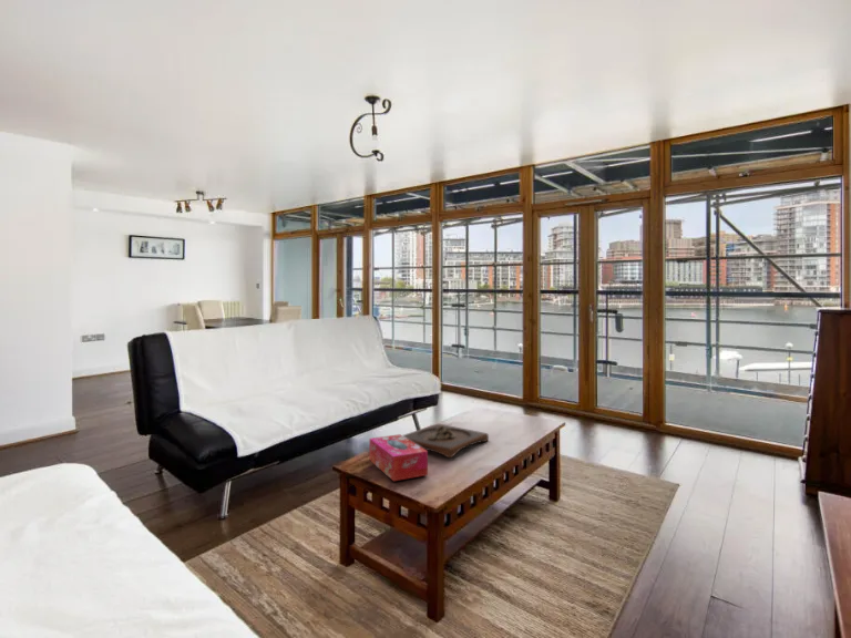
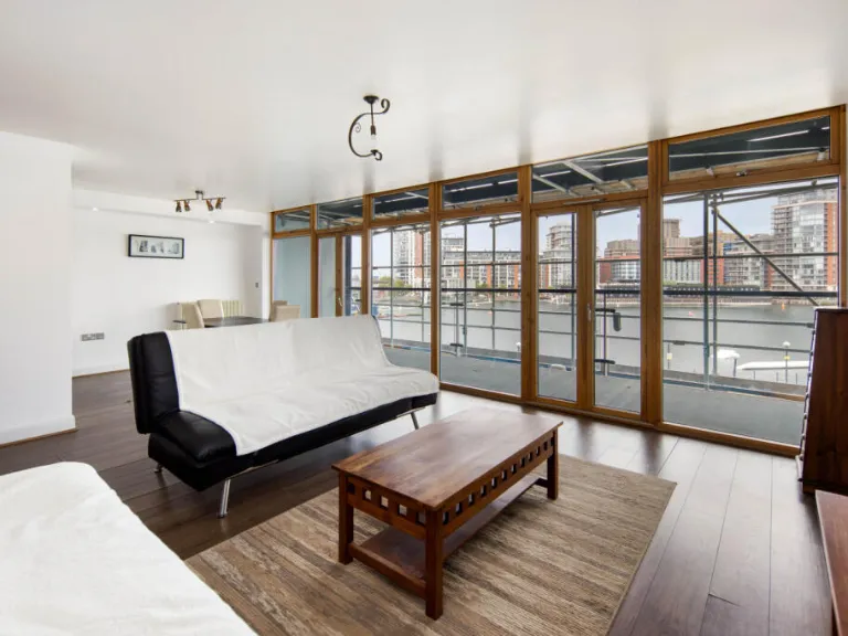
- wooden tray (443, 433)
- tissue box (397, 455)
